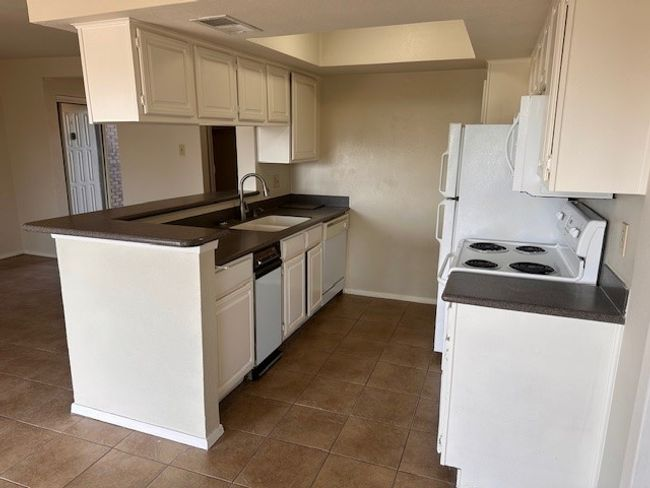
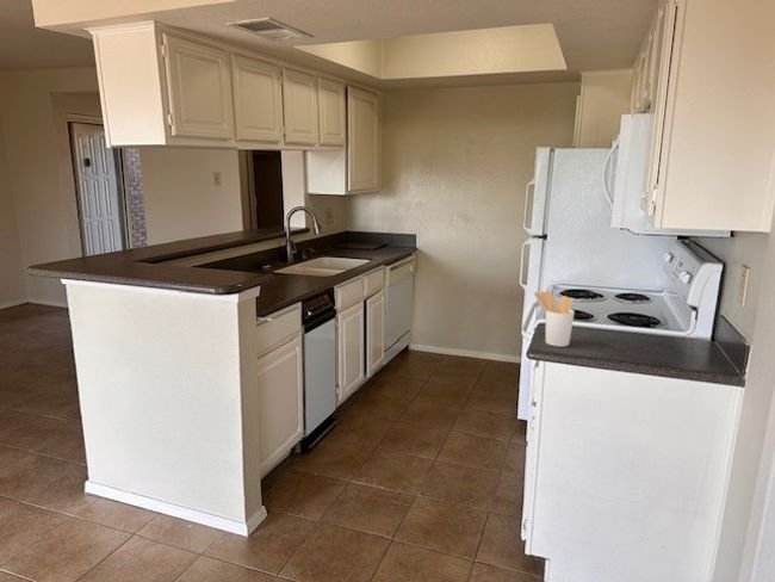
+ utensil holder (553, 317)
